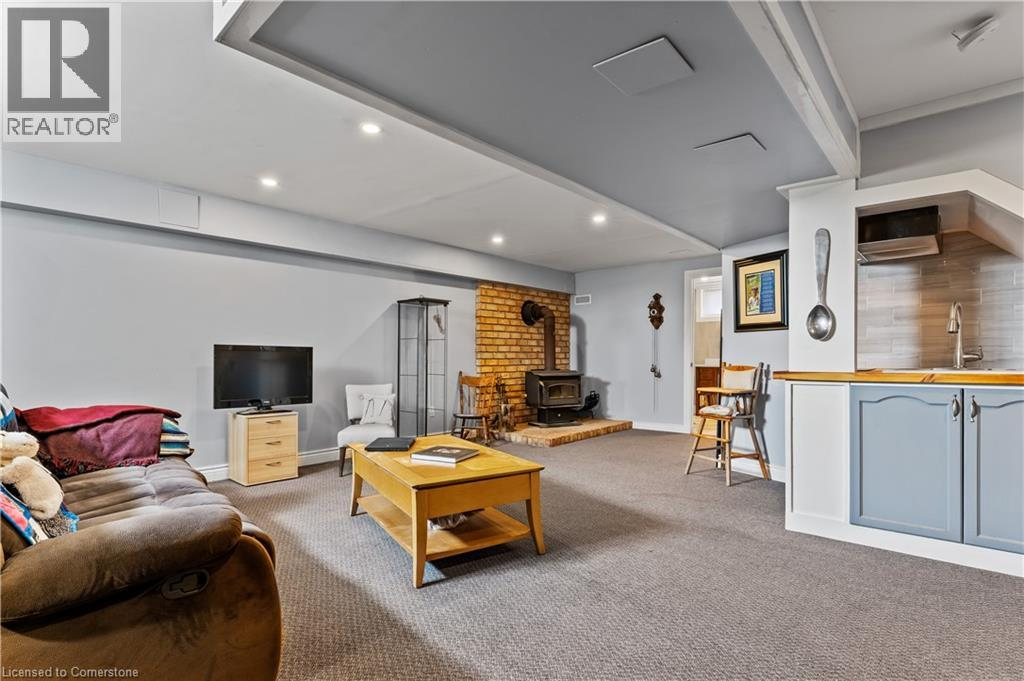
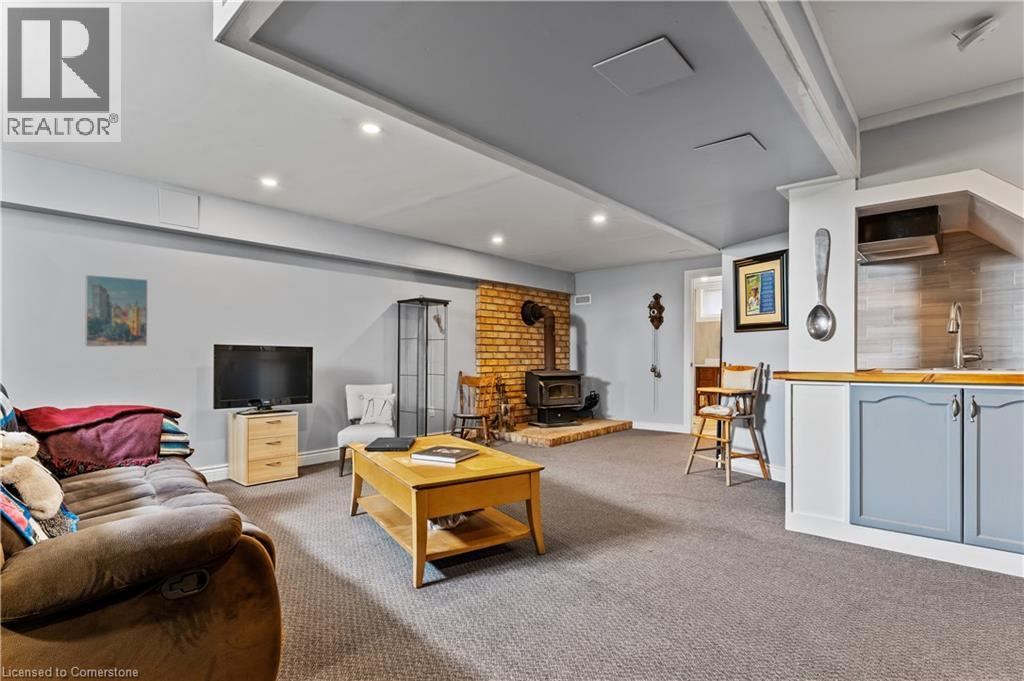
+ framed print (117, 311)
